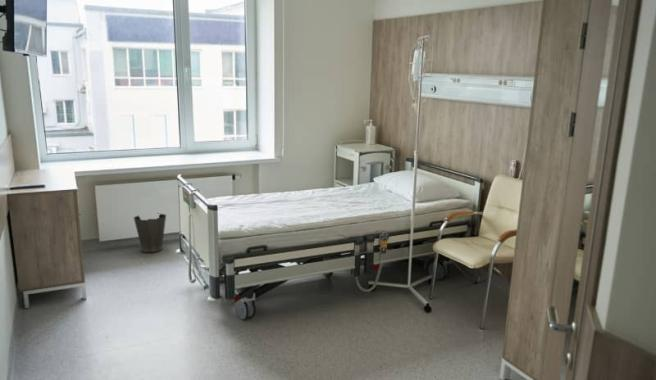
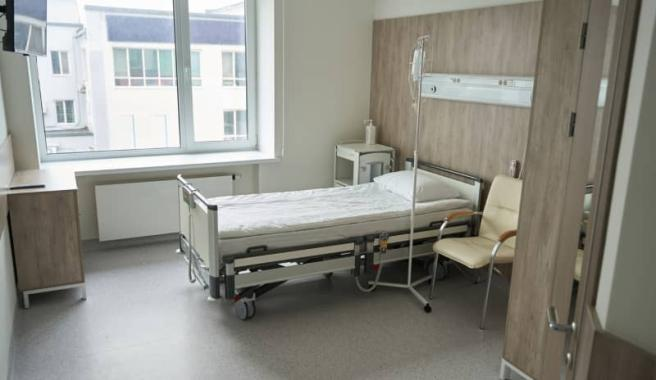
- waste basket (150, 233)
